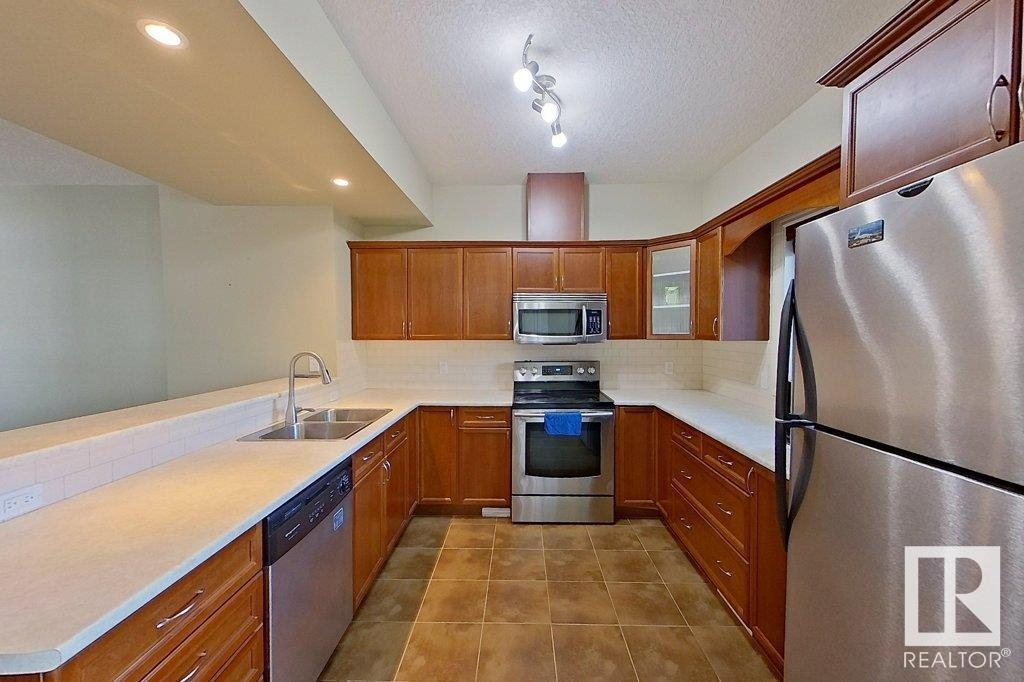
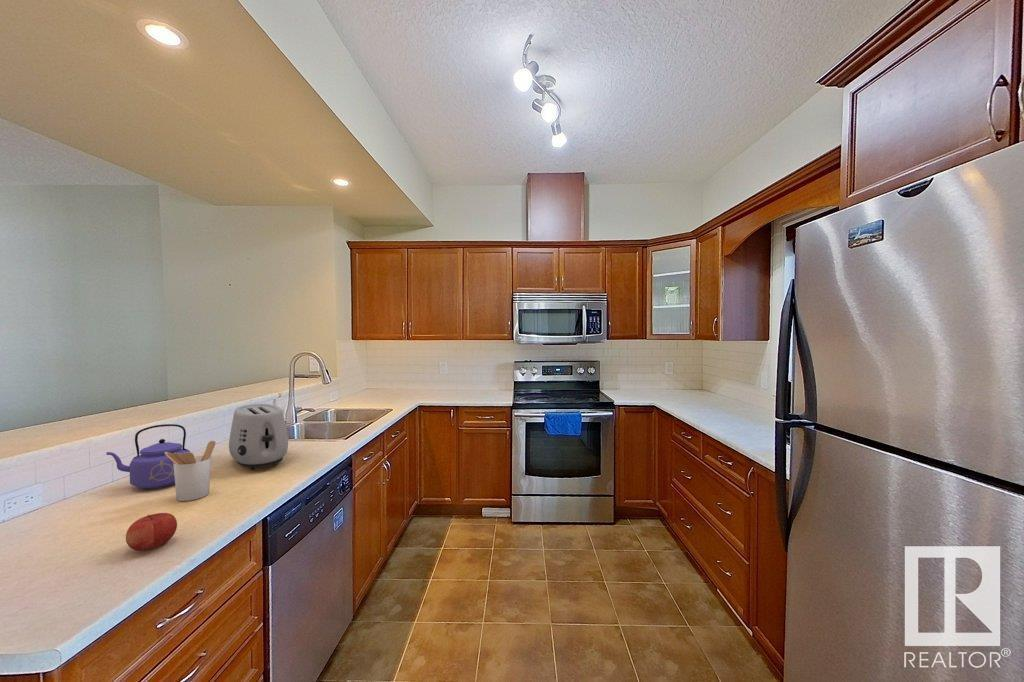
+ utensil holder (189, 471)
+ toaster (258, 435)
+ kettle (151, 455)
+ fruit (152, 529)
